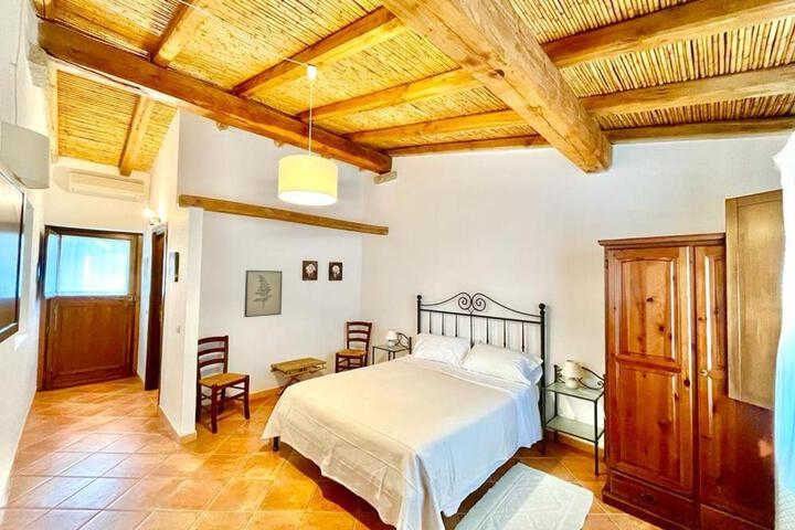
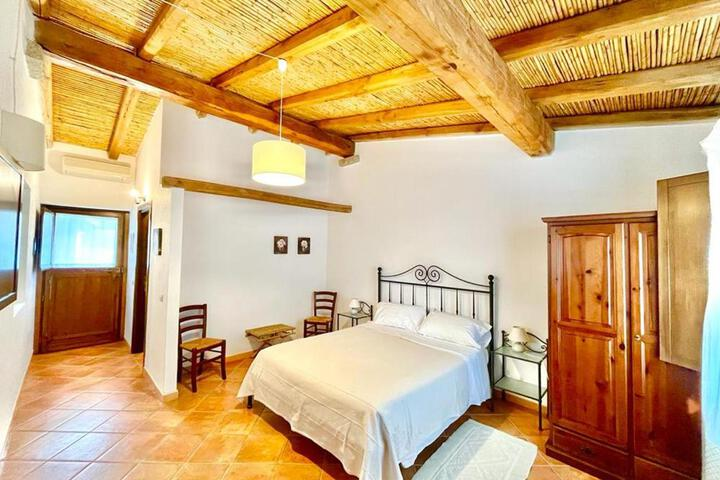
- wall art (264, 293)
